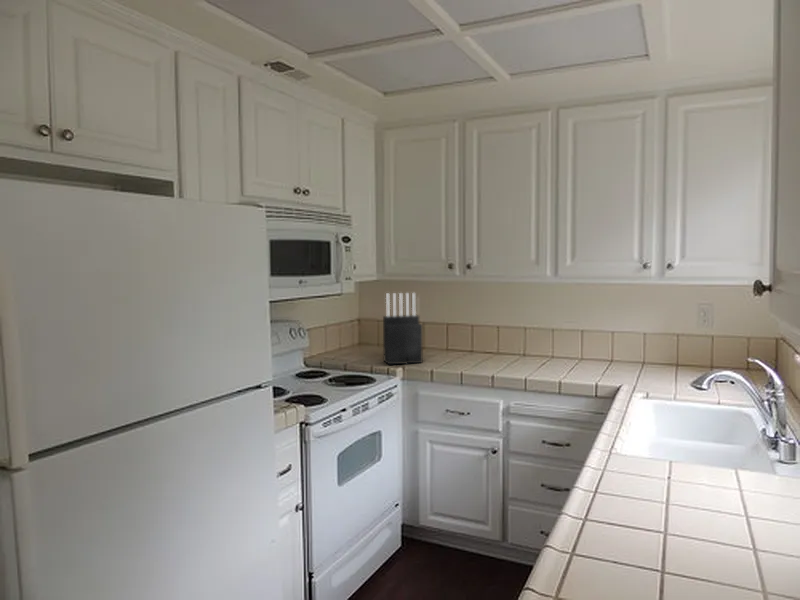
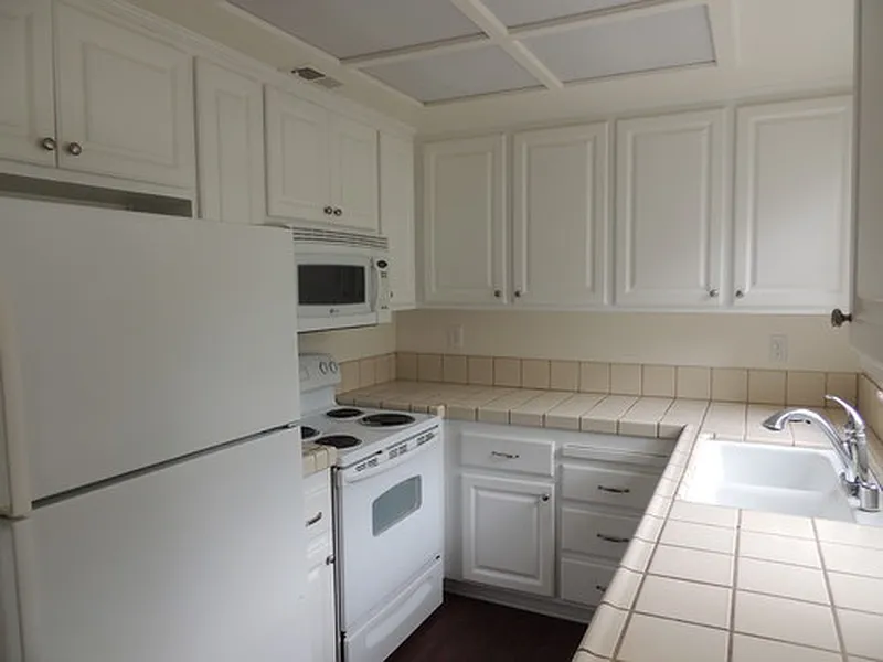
- knife block (403, 327)
